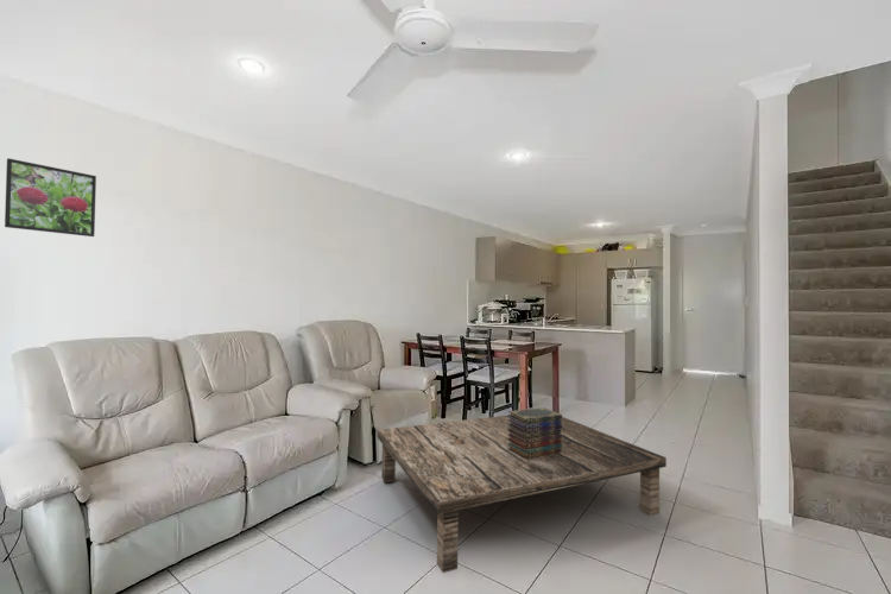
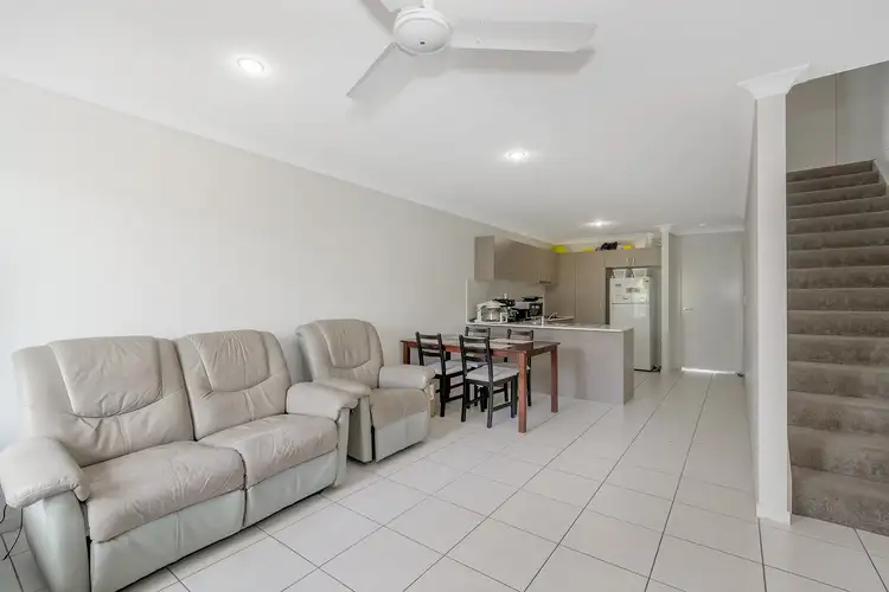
- book stack (535, 431)
- coffee table (508, 468)
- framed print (52, 200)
